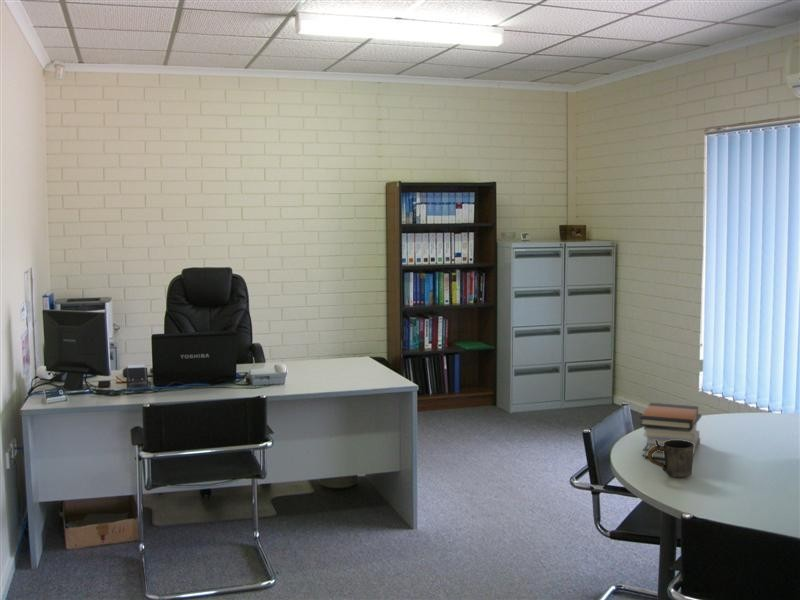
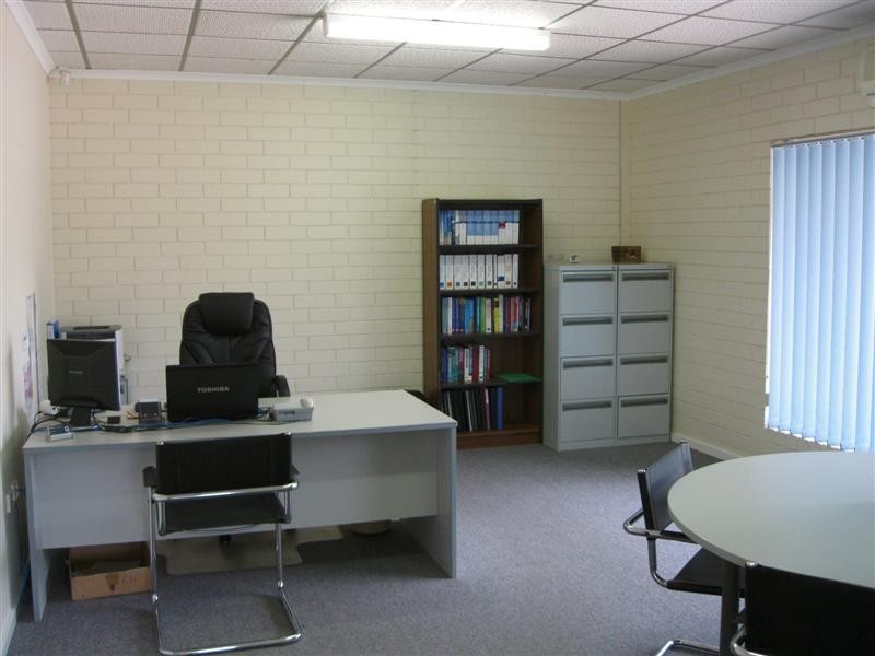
- mug (670, 457)
- book stack (670, 431)
